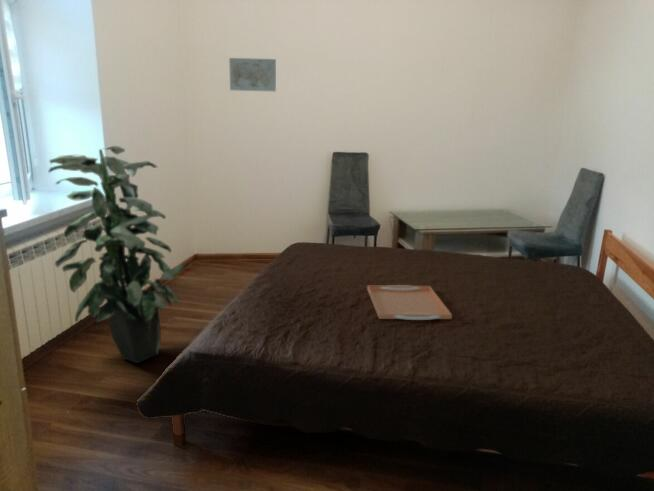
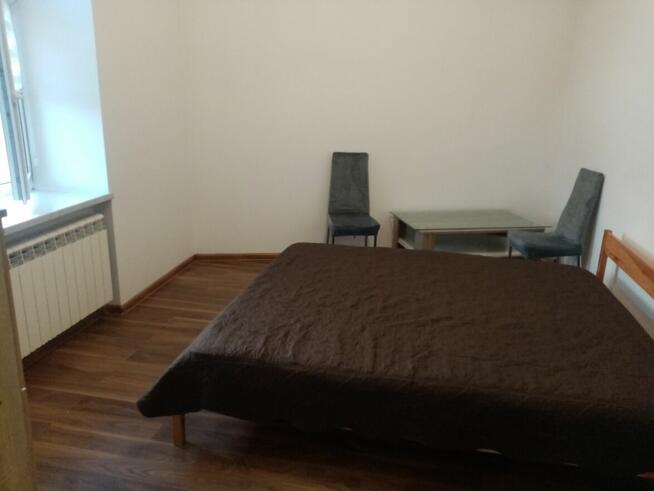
- indoor plant (119, 257)
- serving tray (406, 301)
- wall art (252, 74)
